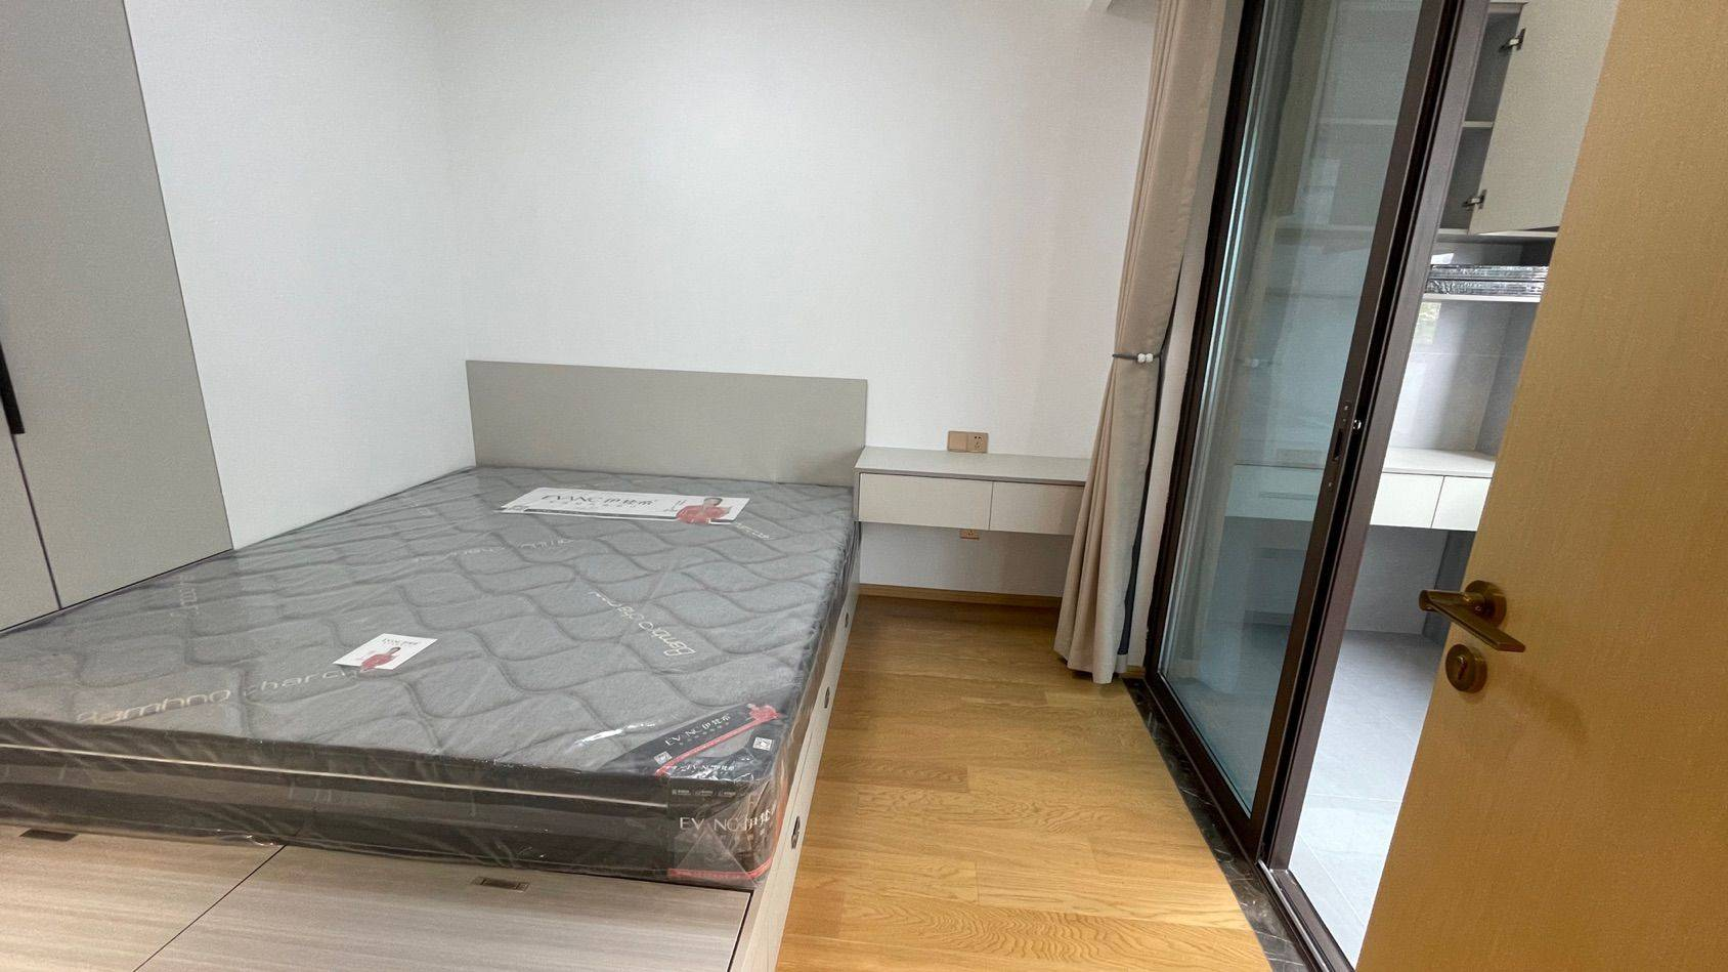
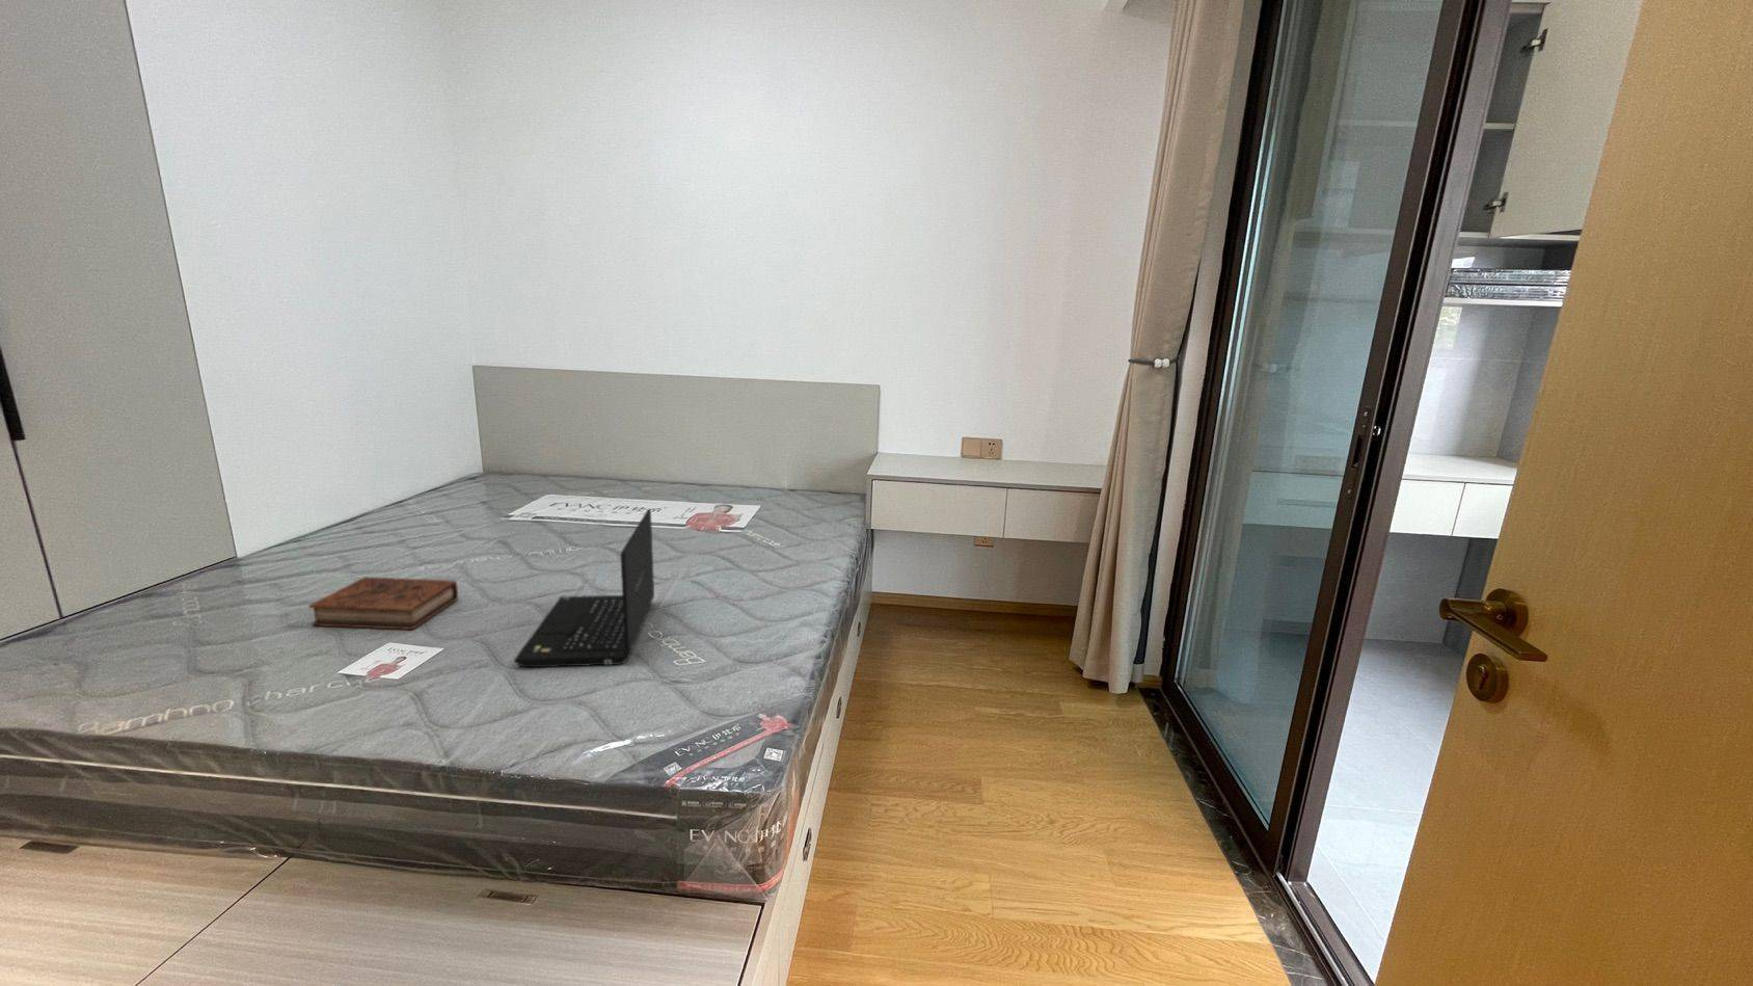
+ laptop (594, 596)
+ book (388, 602)
